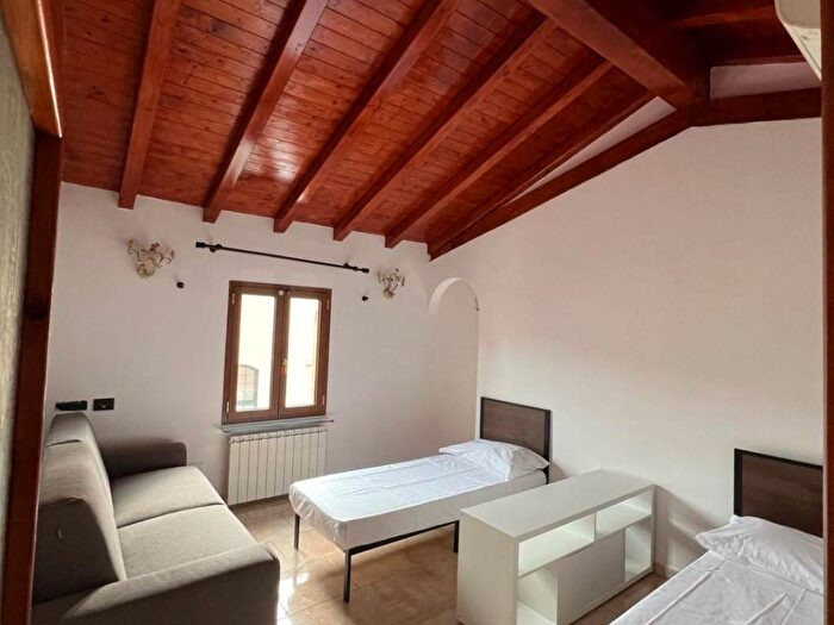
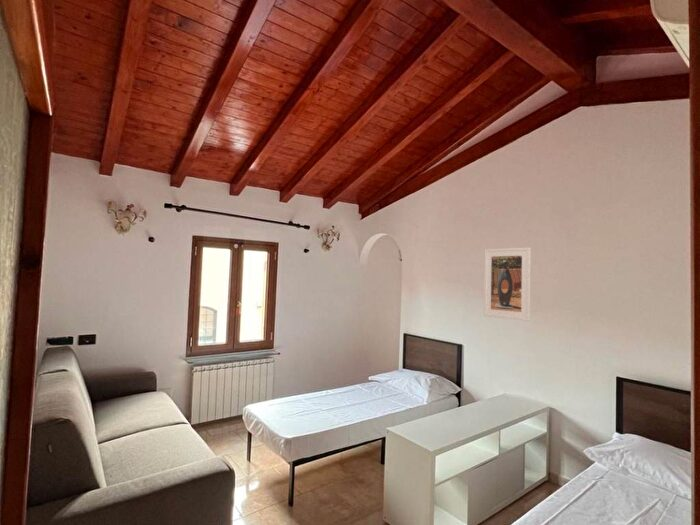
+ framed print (506, 283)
